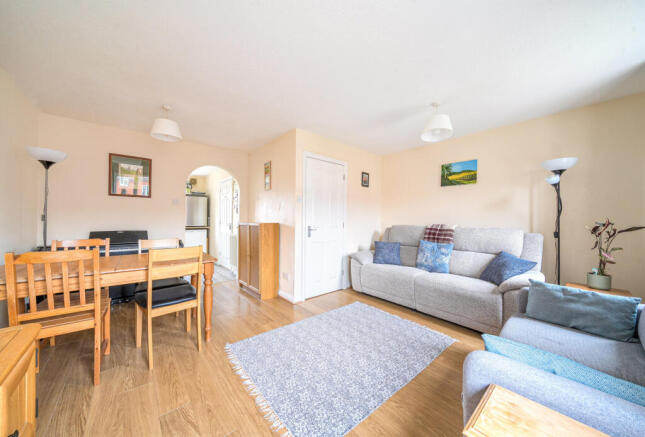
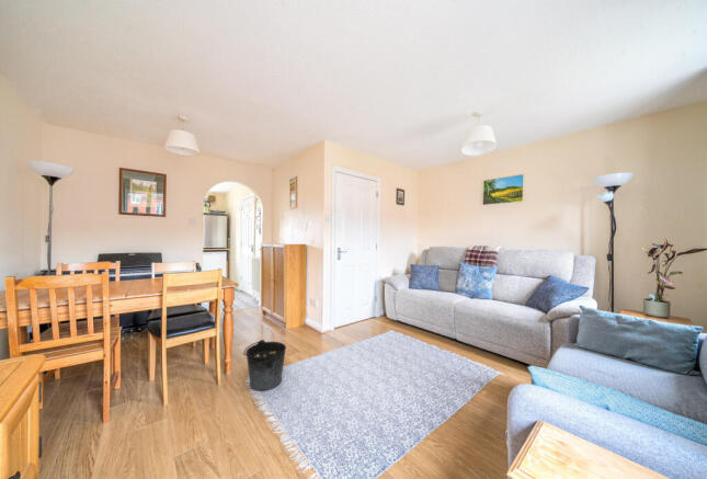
+ bucket (264, 364)
